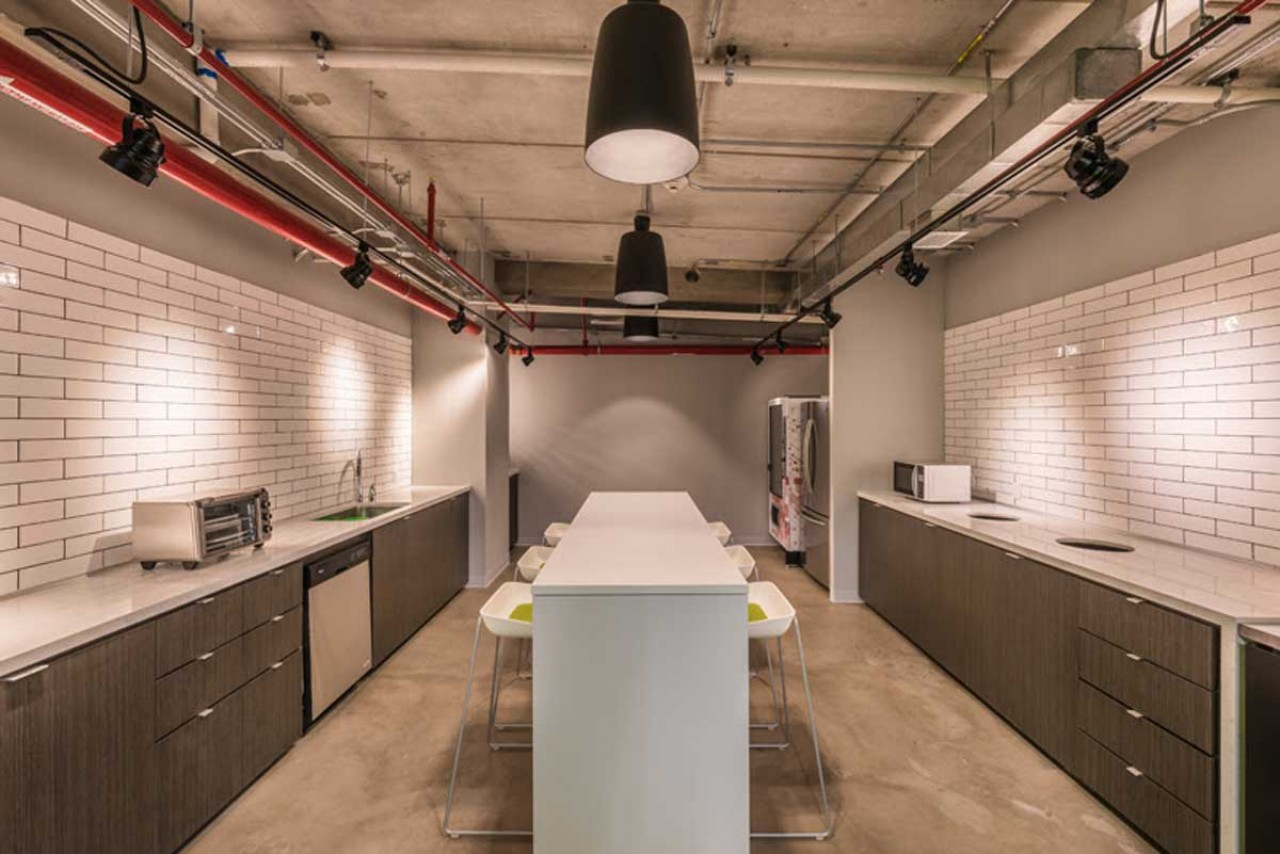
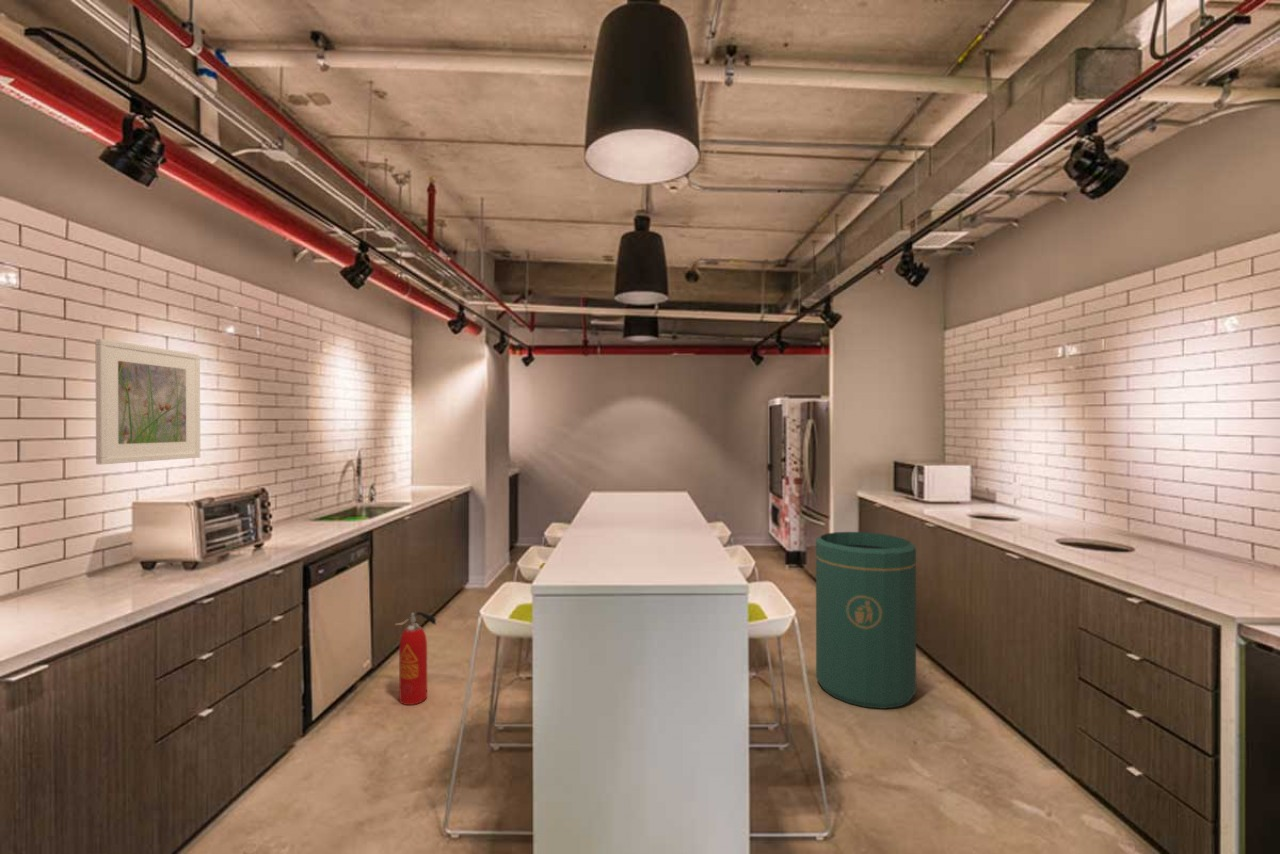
+ fire extinguisher (415, 655)
+ trash can (864, 613)
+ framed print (153, 404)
